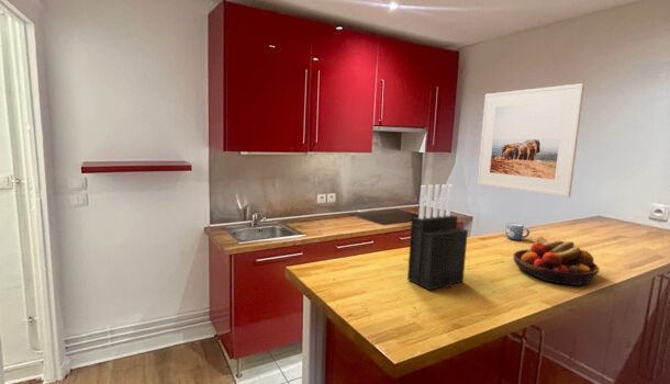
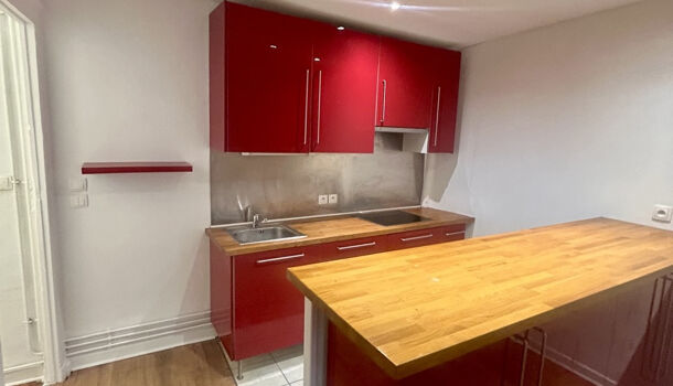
- knife block (440, 235)
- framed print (523, 140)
- mug (517, 231)
- fruit bowl (554, 257)
